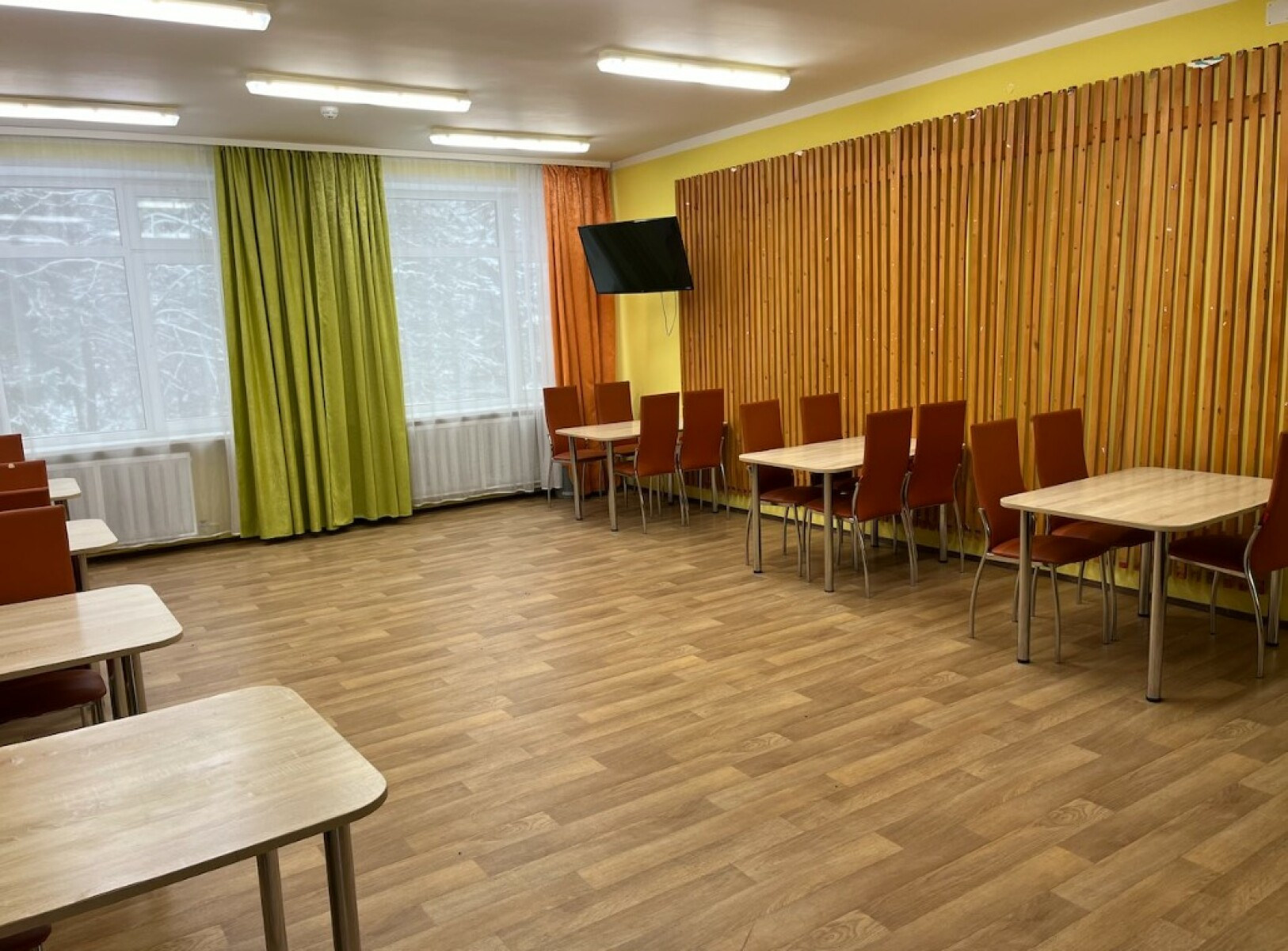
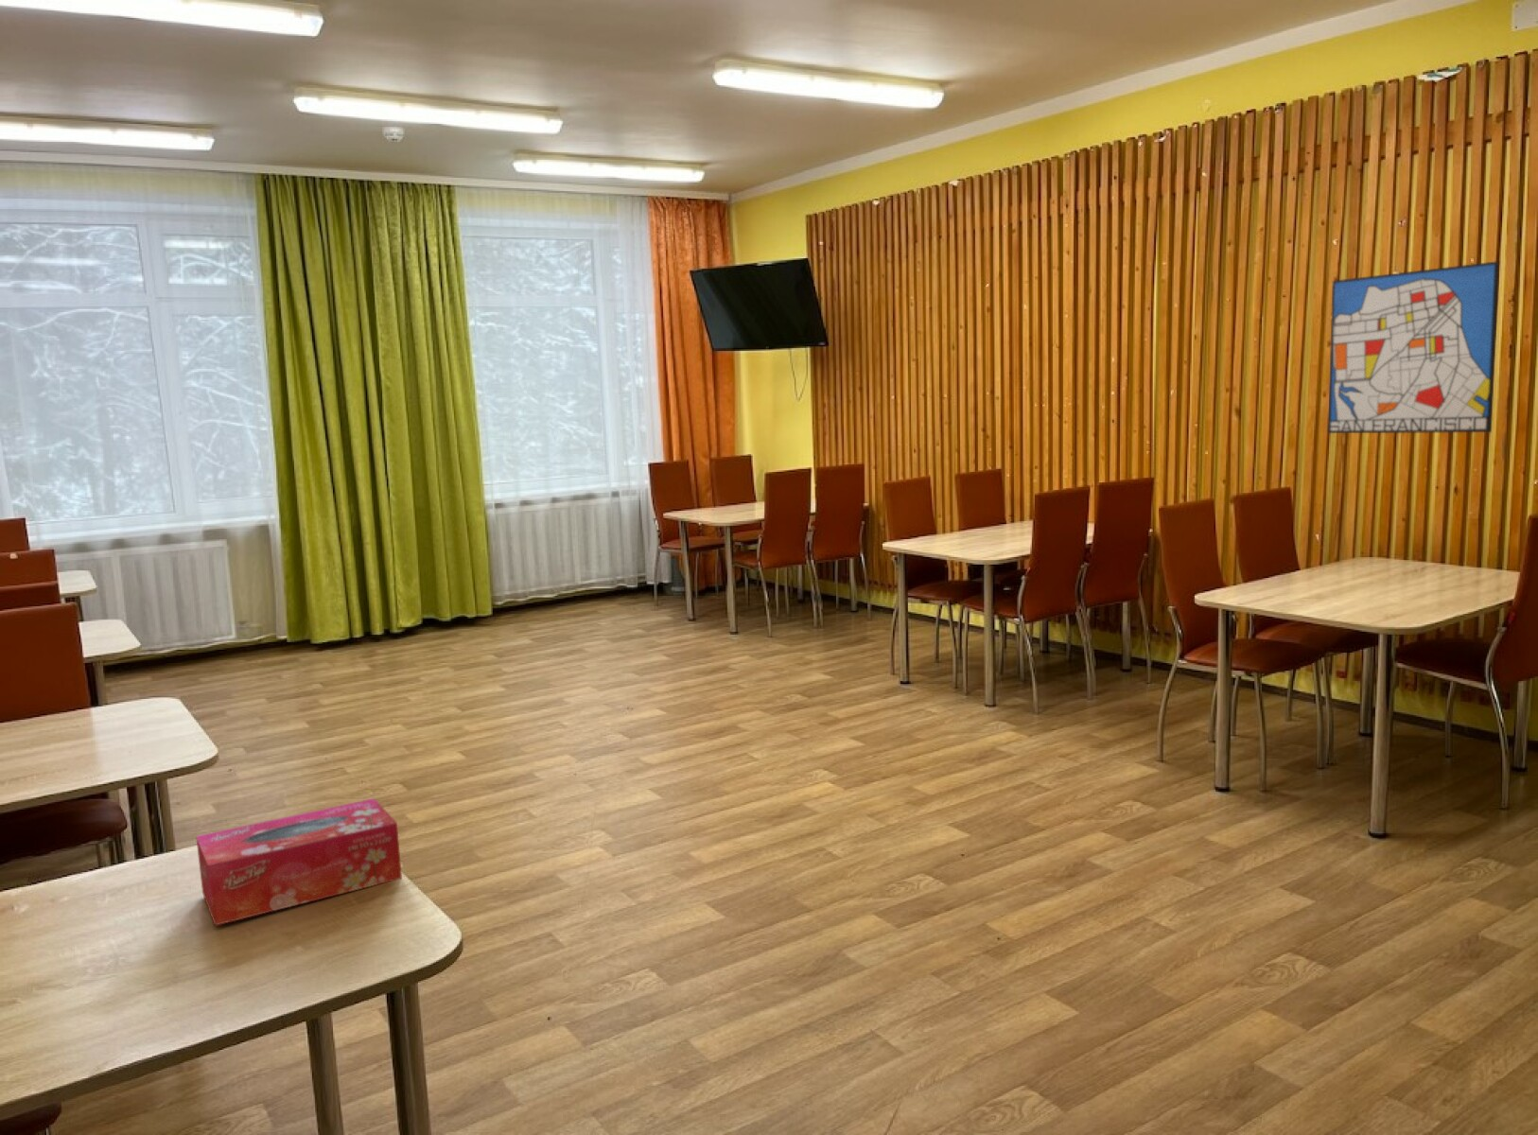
+ wall art (1408, 353)
+ tissue box (300, 857)
